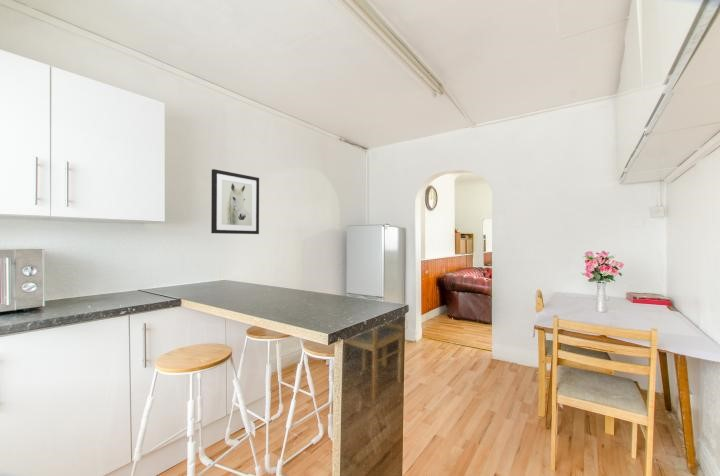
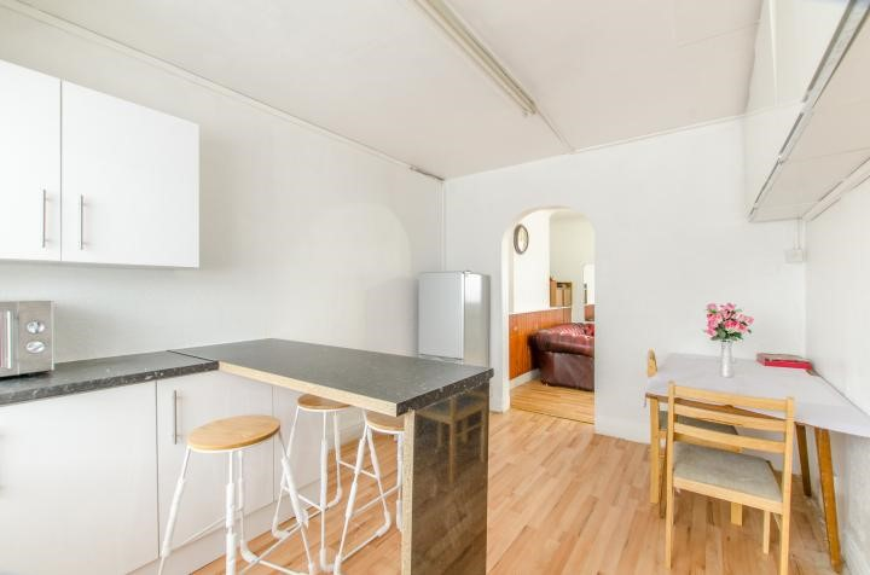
- wall art (236, 203)
